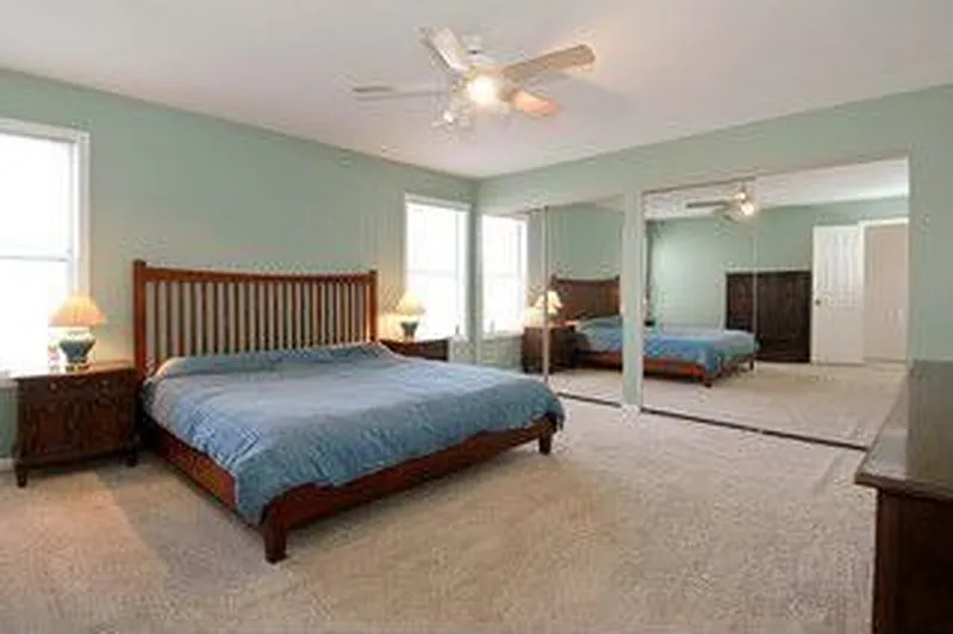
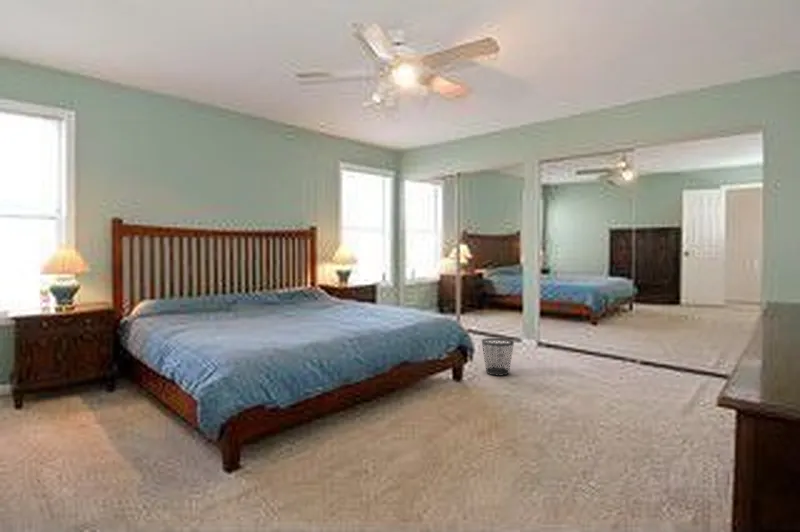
+ wastebasket (497, 356)
